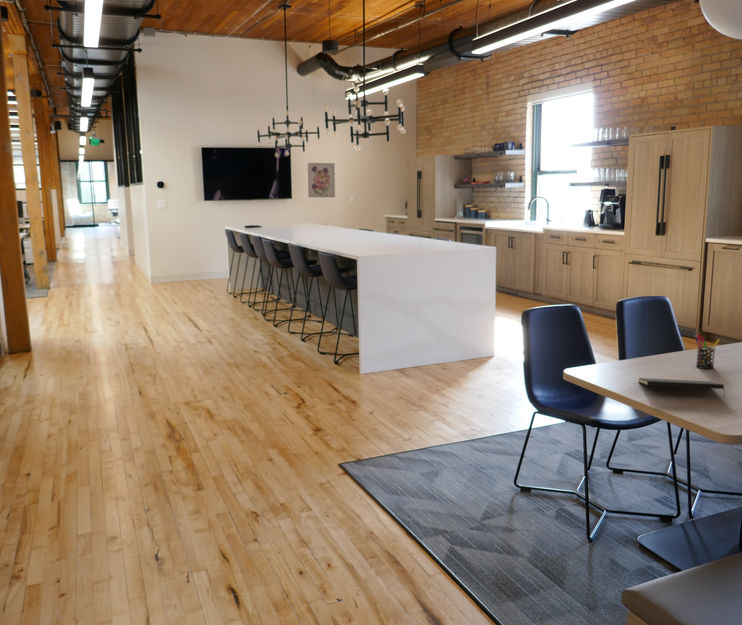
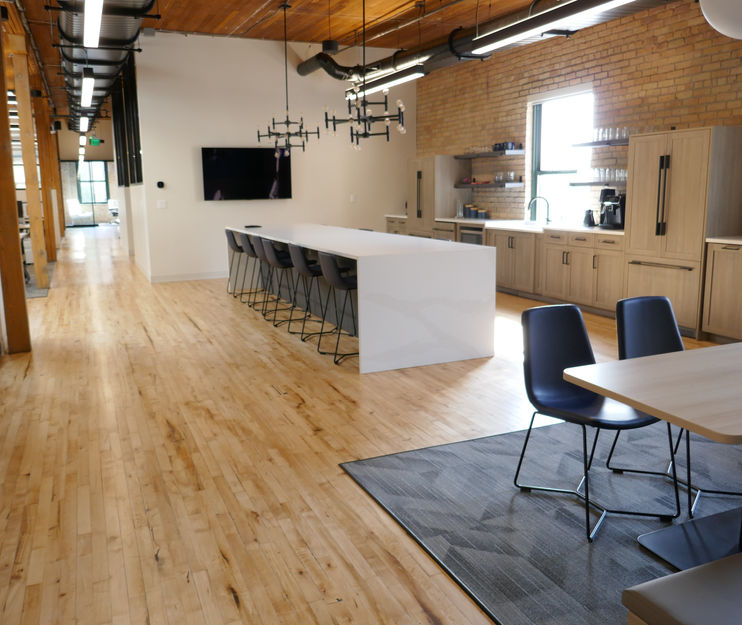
- pen holder (704, 351)
- wall art (321, 180)
- notepad (679, 383)
